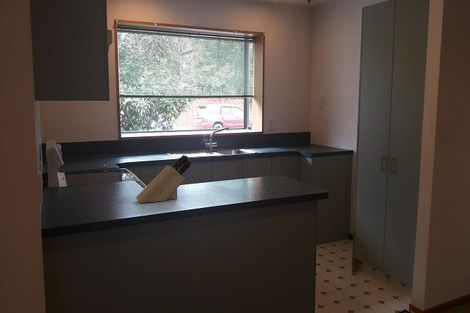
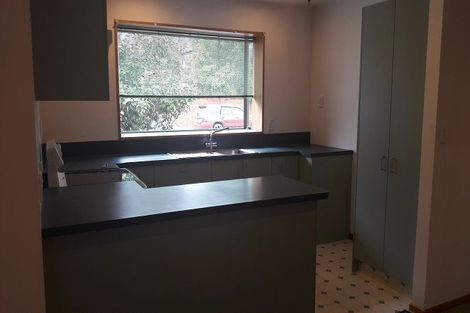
- knife block (164, 177)
